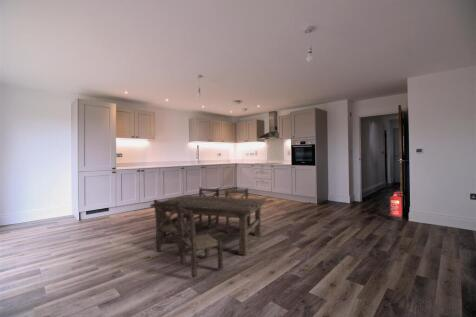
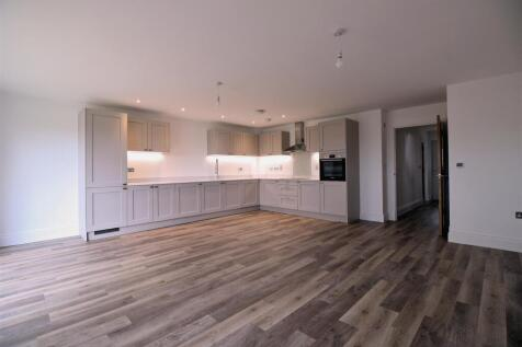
- dining set (208, 219)
- fire extinguisher (394, 205)
